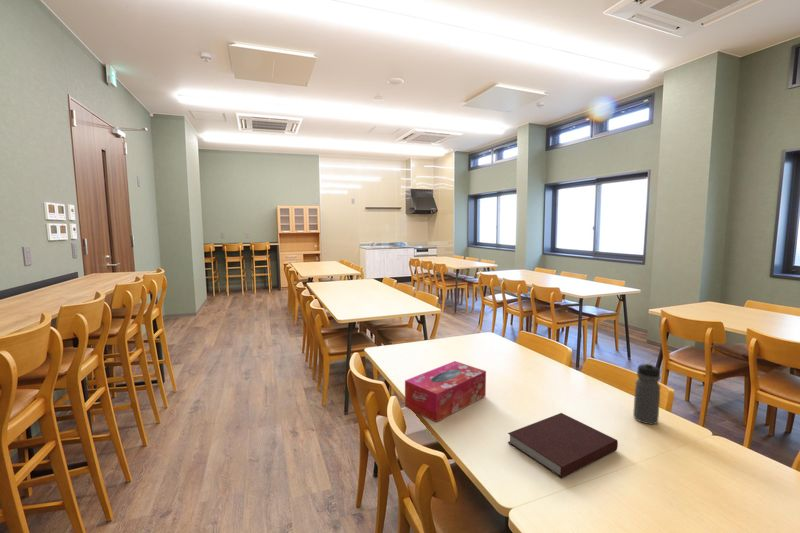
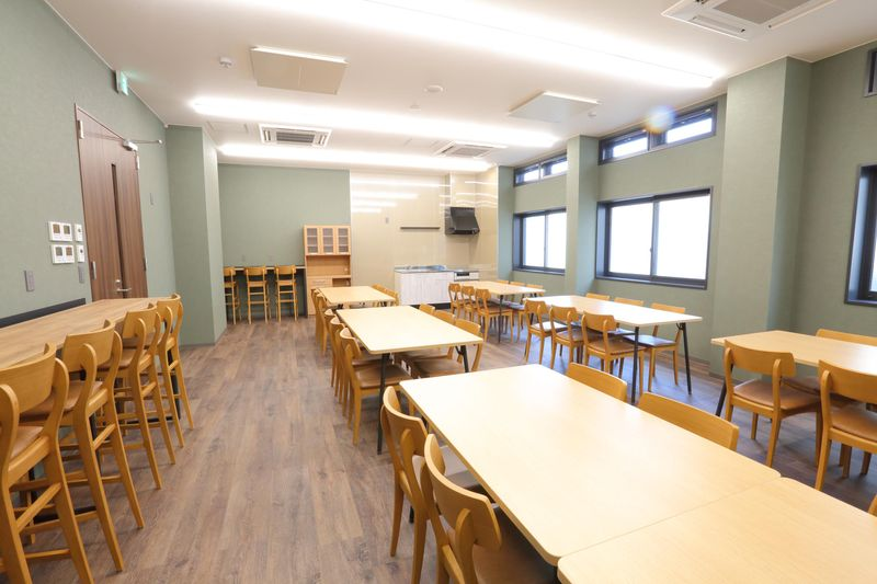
- water bottle (647, 391)
- tissue box (446, 388)
- notebook (561, 441)
